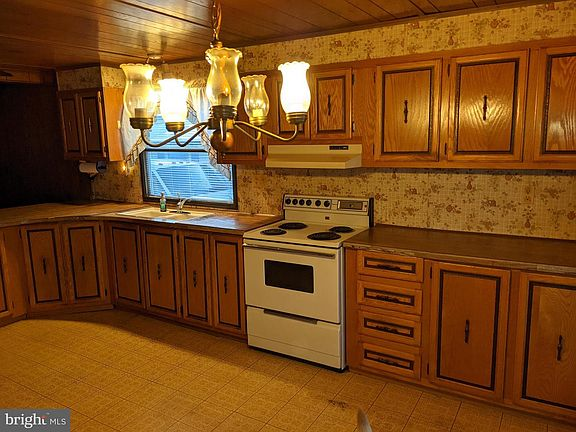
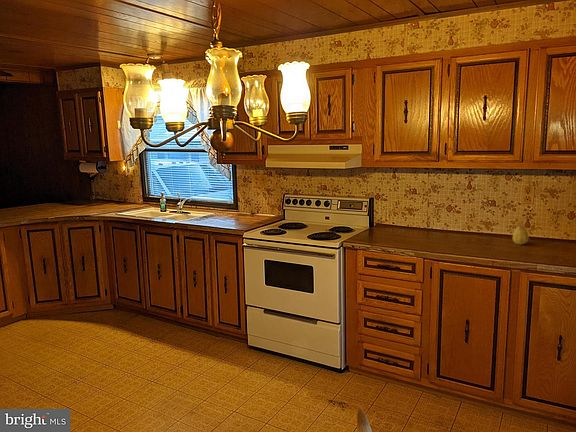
+ fruit (521, 234)
